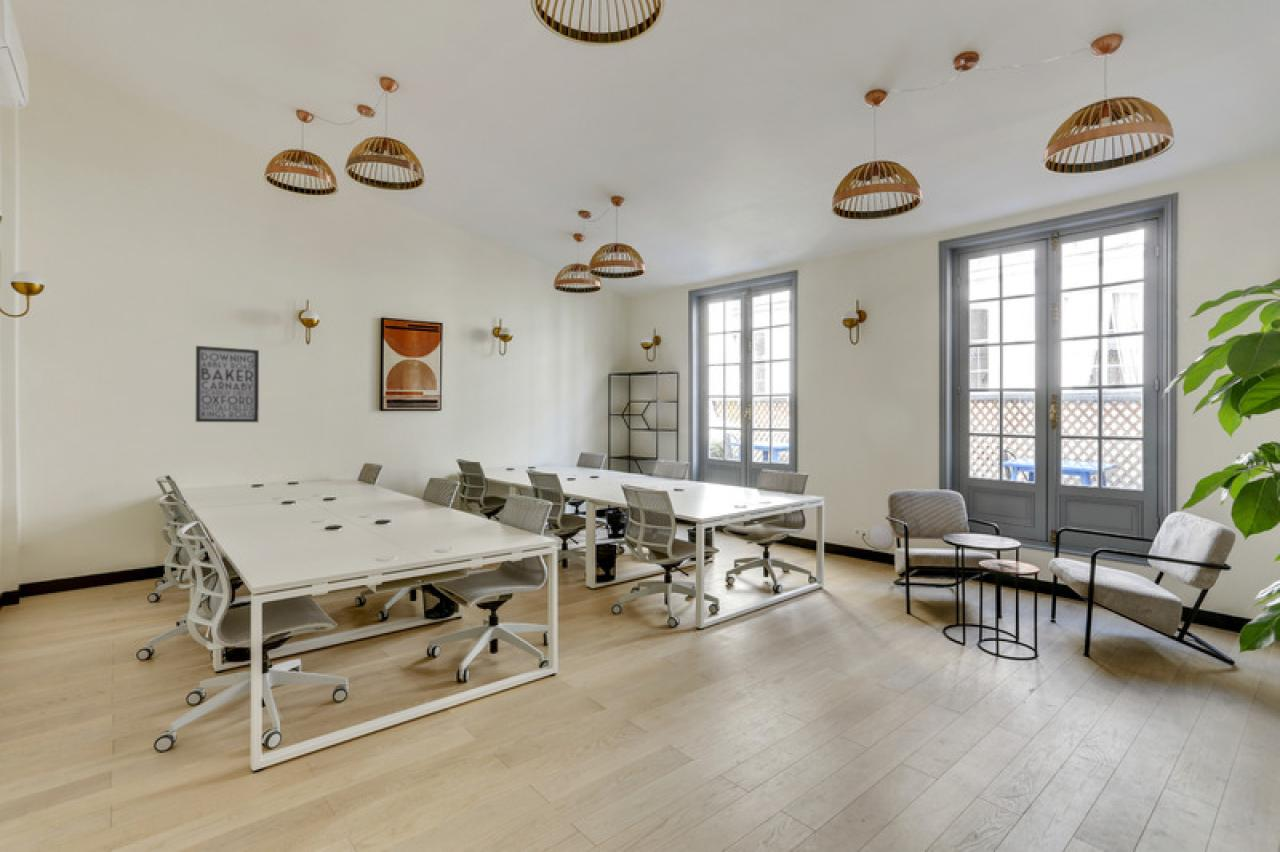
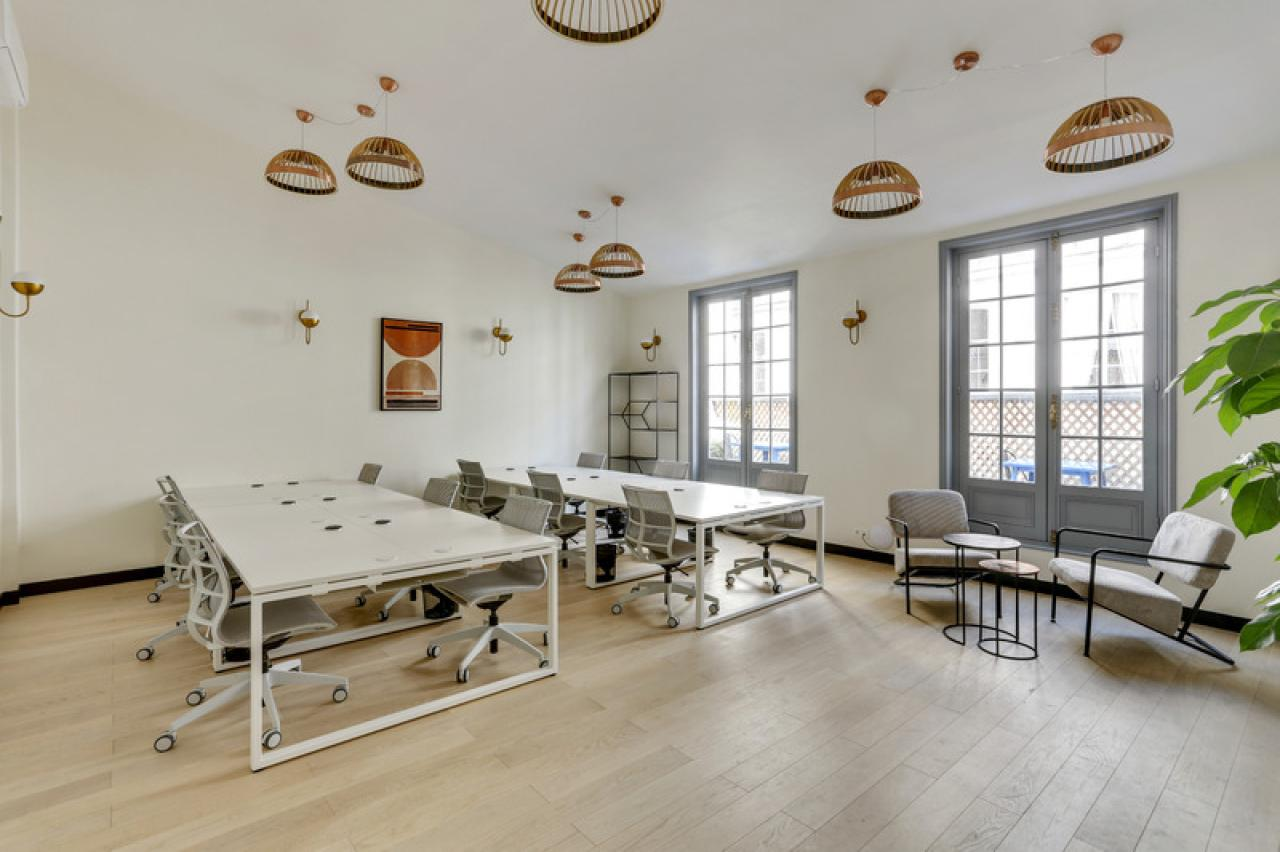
- wall art (227, 385)
